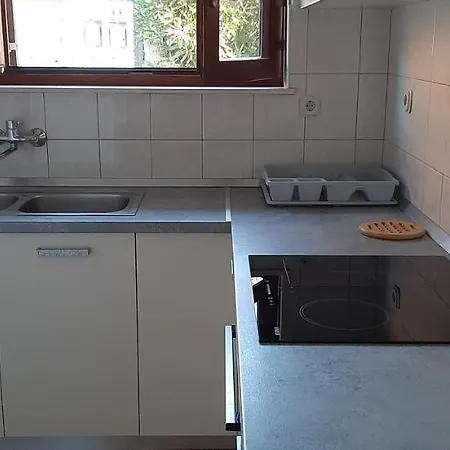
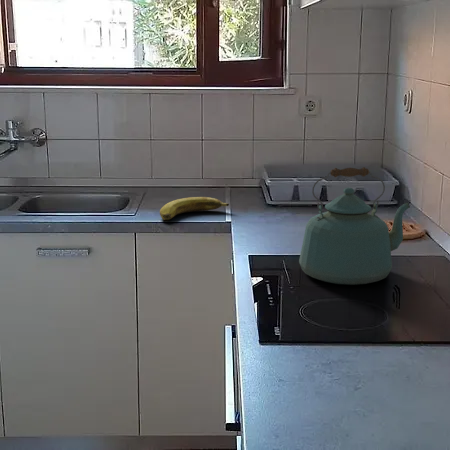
+ banana (194, 208)
+ kettle (356, 221)
